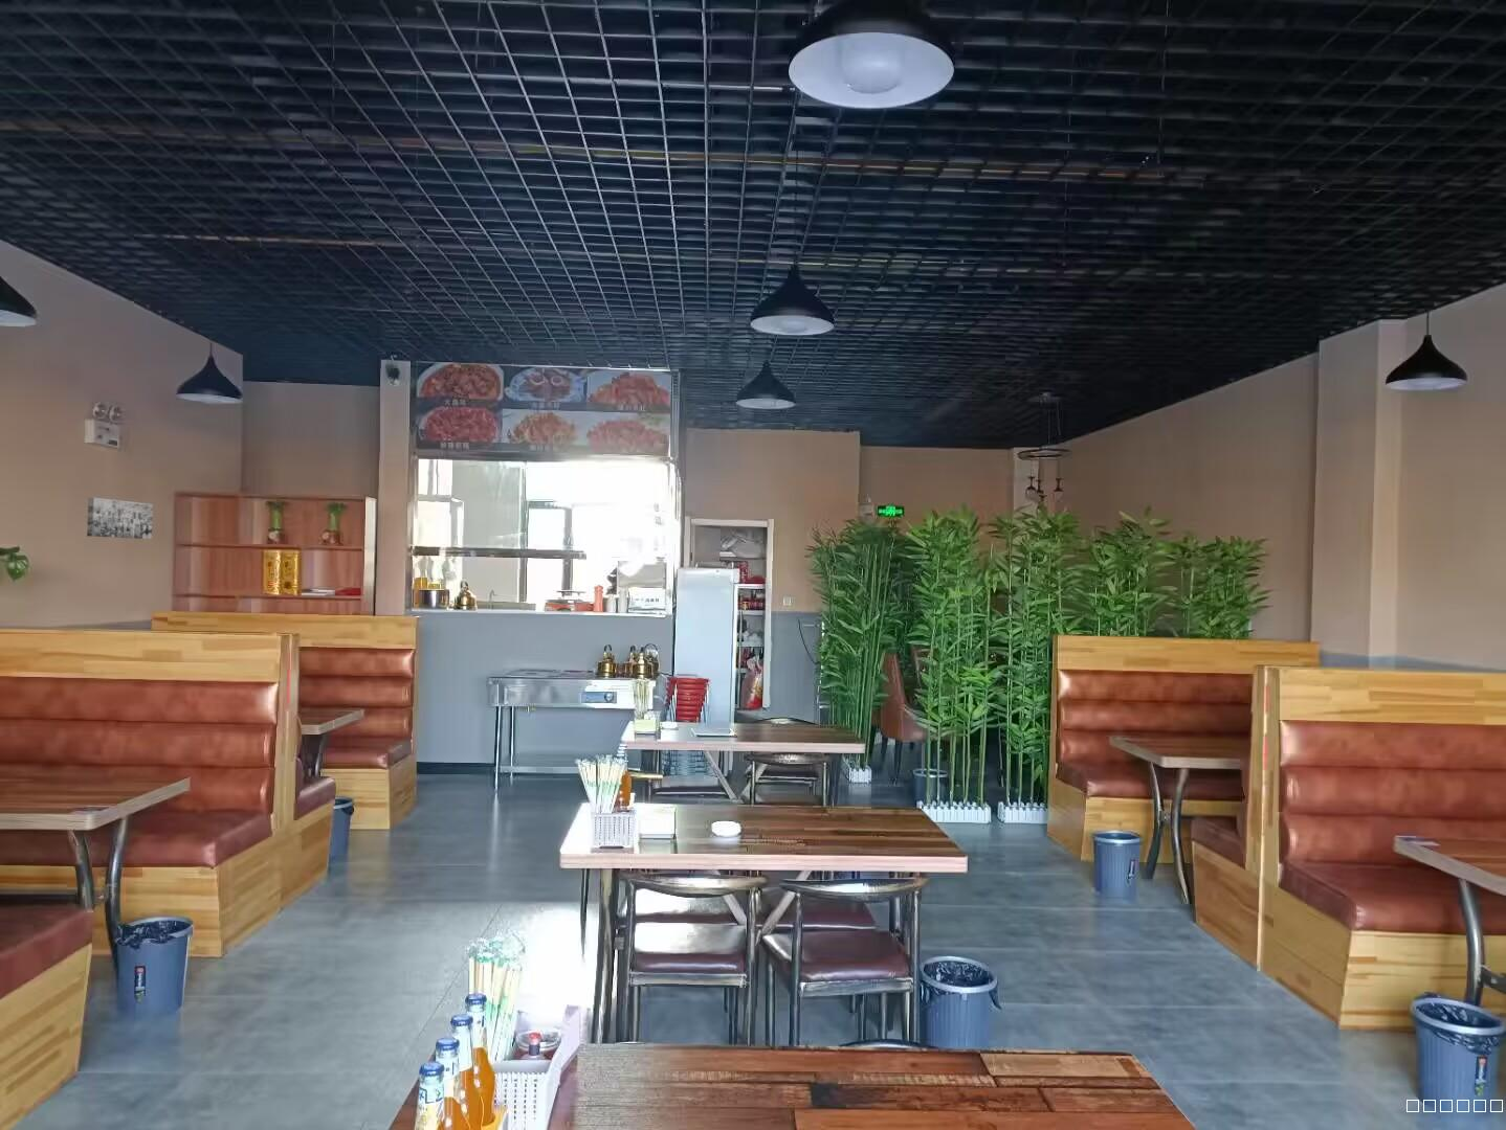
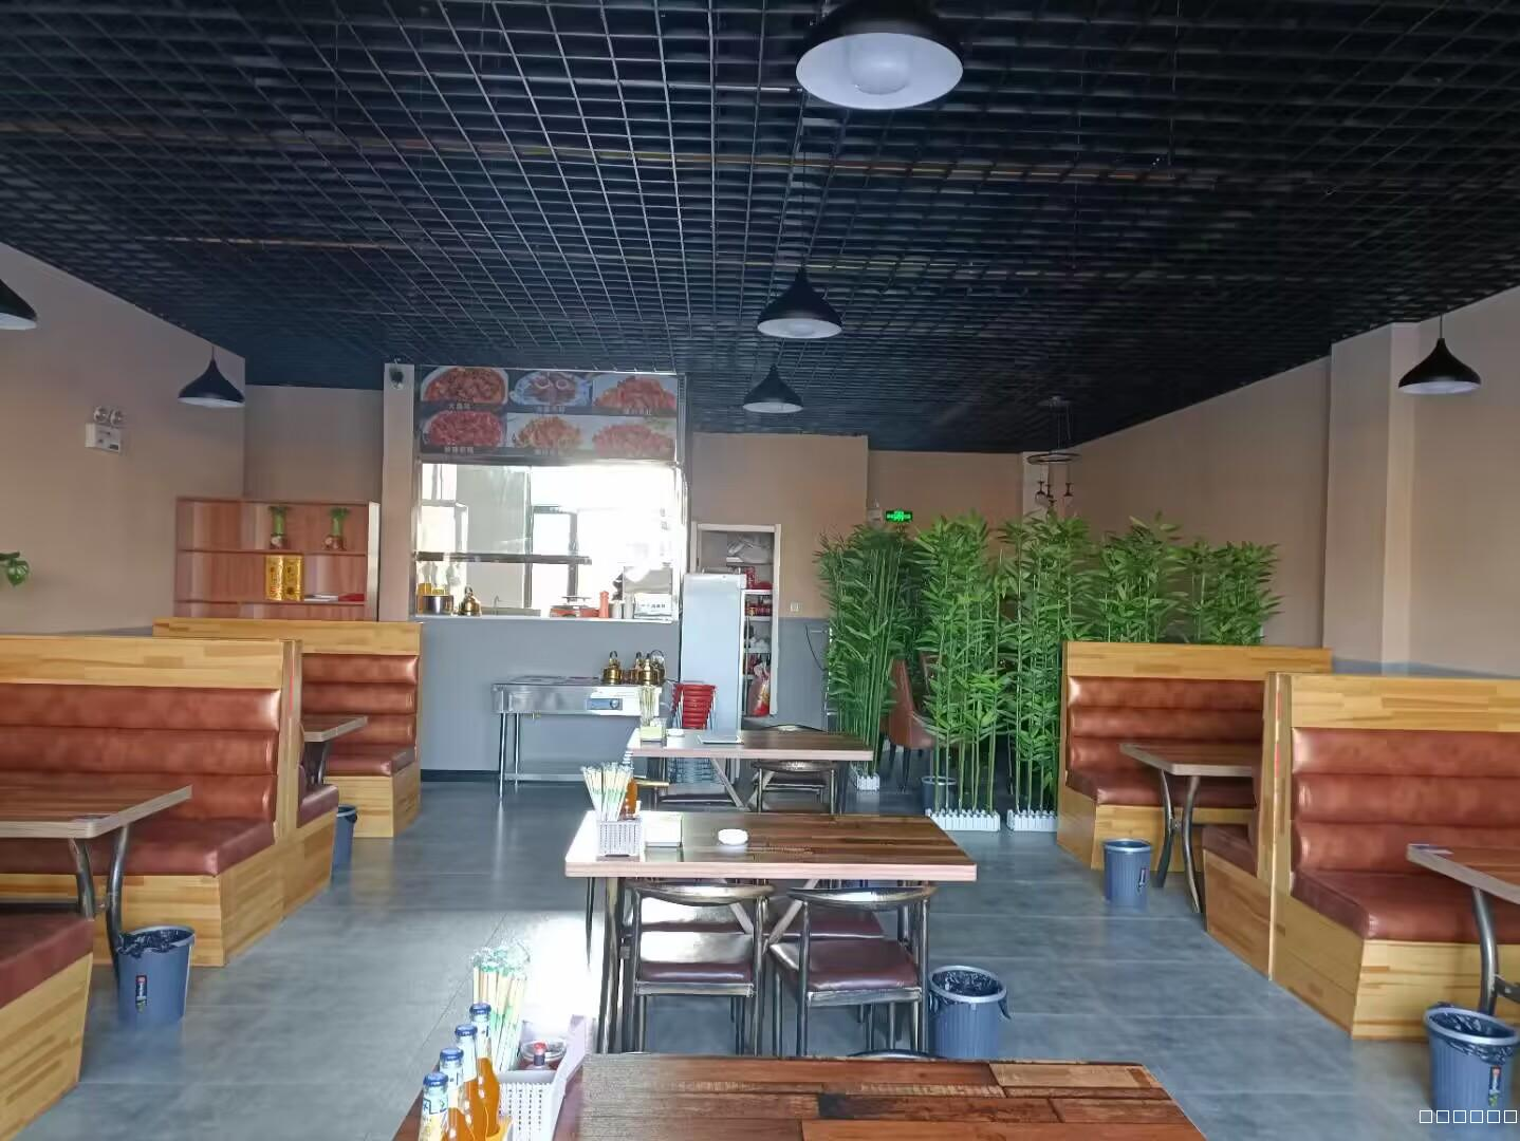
- wall art (121, 519)
